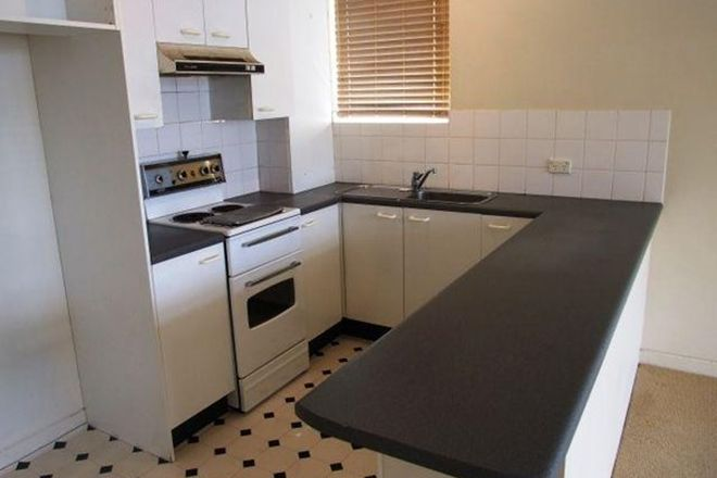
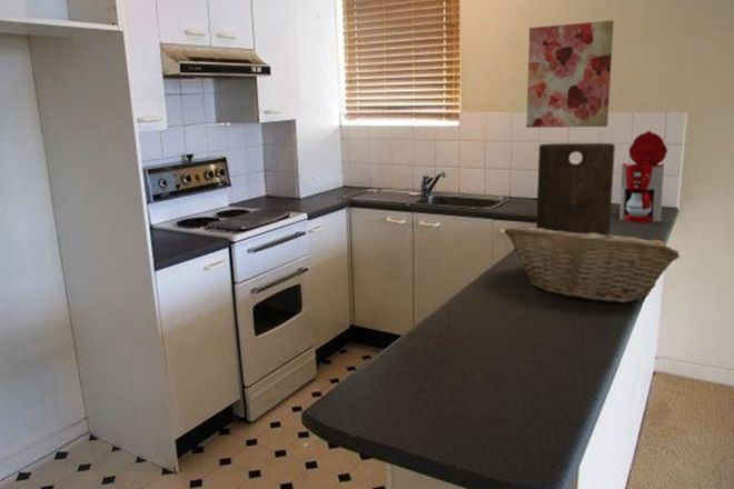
+ coffee maker (639, 174)
+ wall art (567, 76)
+ cutting board (573, 200)
+ fruit basket (586, 255)
